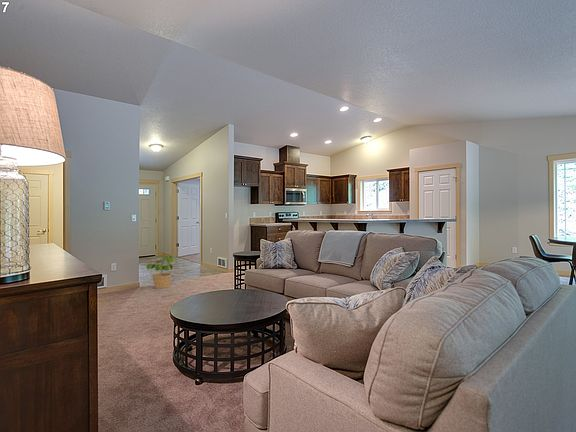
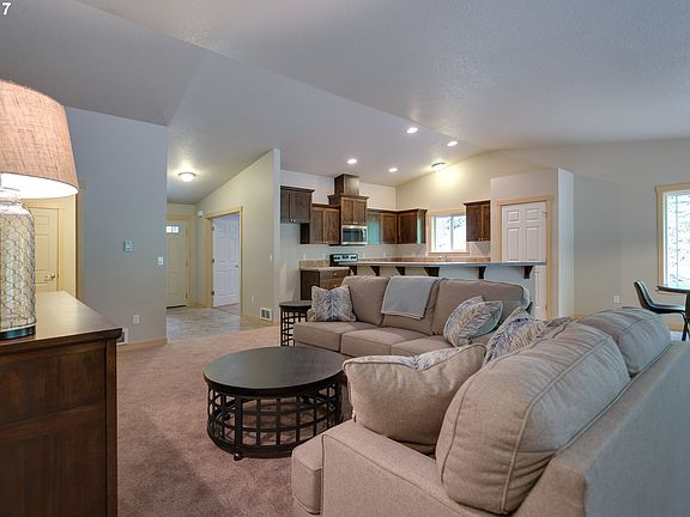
- potted plant (162, 273)
